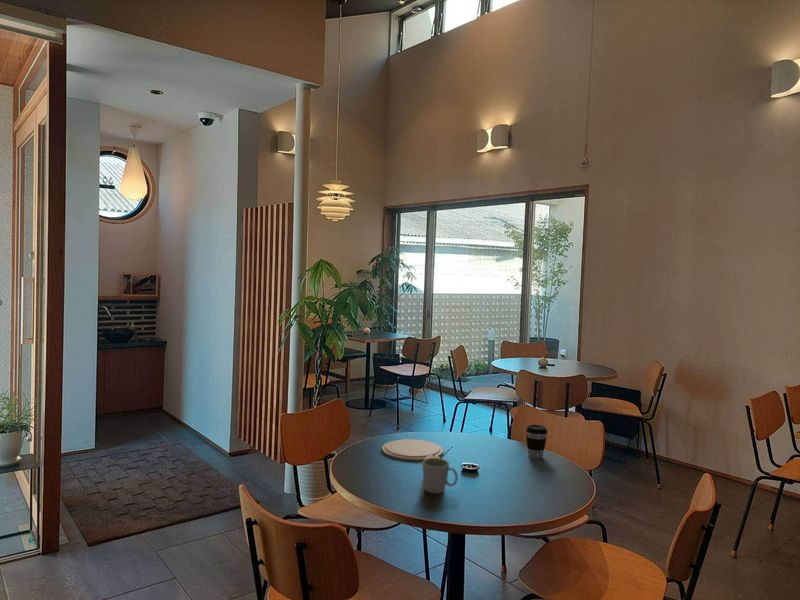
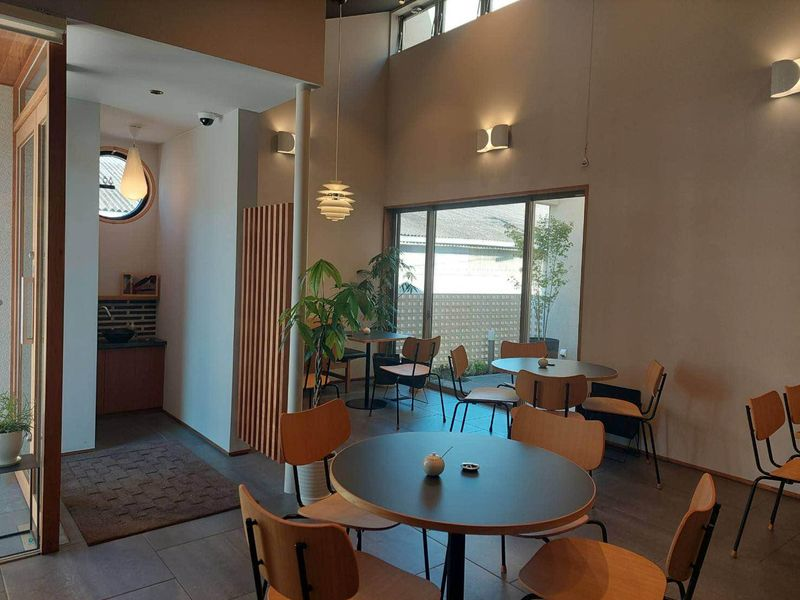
- coffee cup (536, 441)
- mug (440, 477)
- plate (412, 448)
